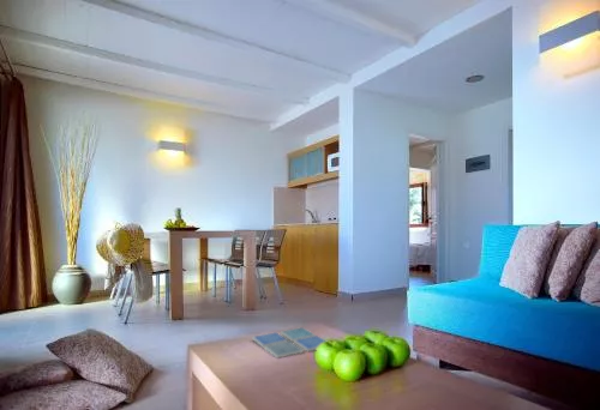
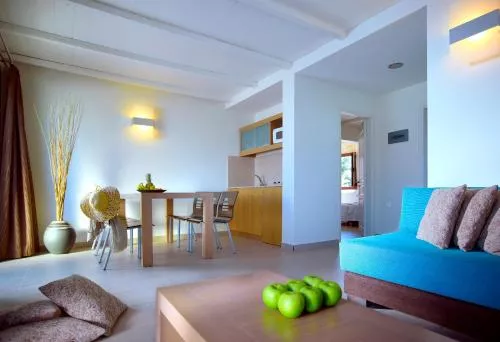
- drink coaster (290, 340)
